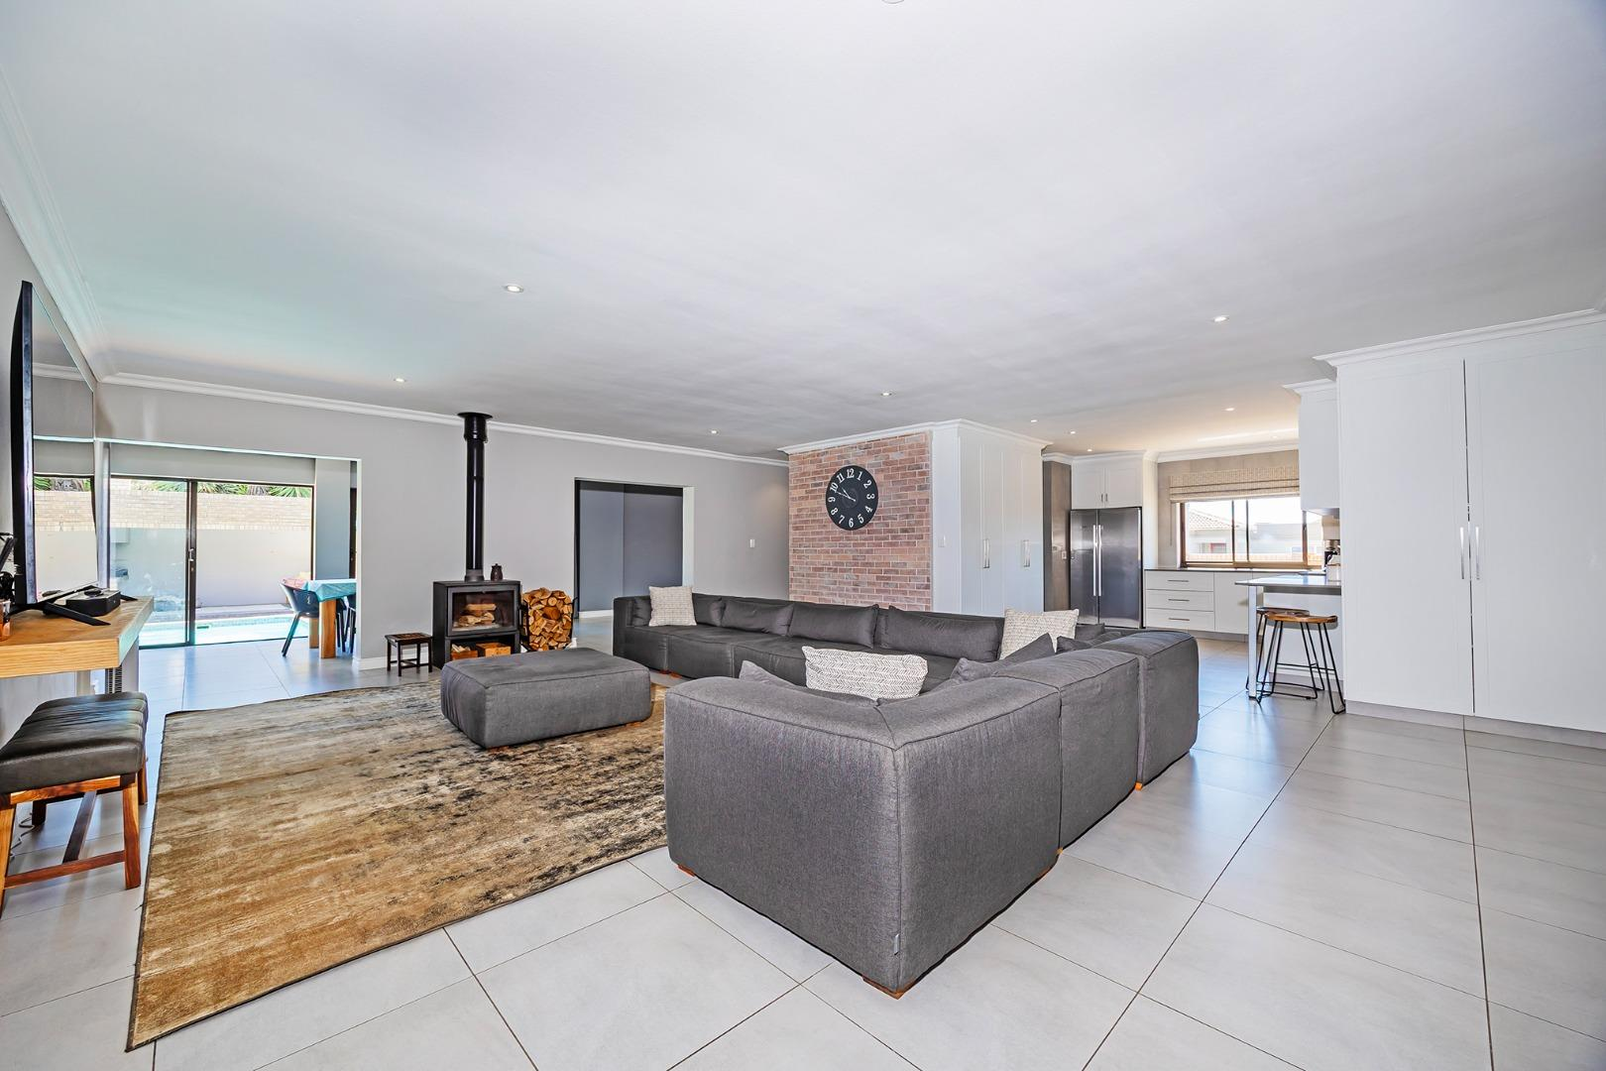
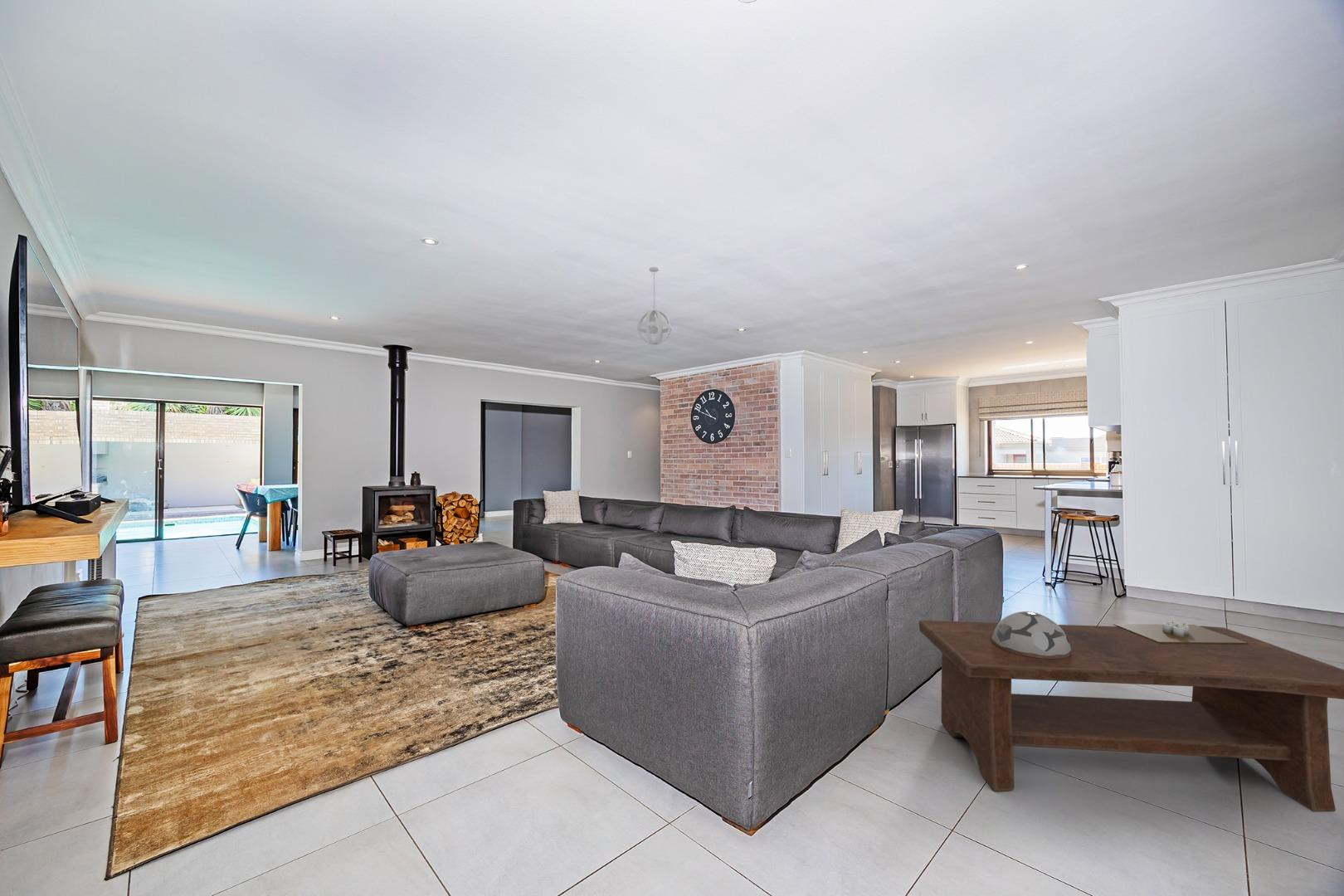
+ decorative bowl (1029, 629)
+ pendant light (654, 307)
+ coffee table (1112, 704)
+ candle (1176, 627)
